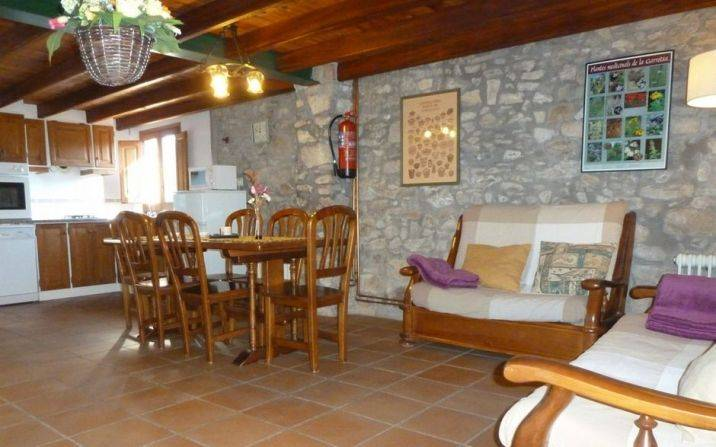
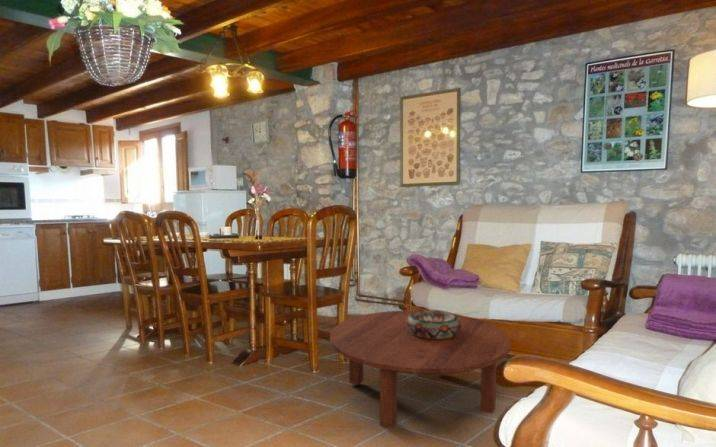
+ decorative bowl (433, 323)
+ coffee table (417, 365)
